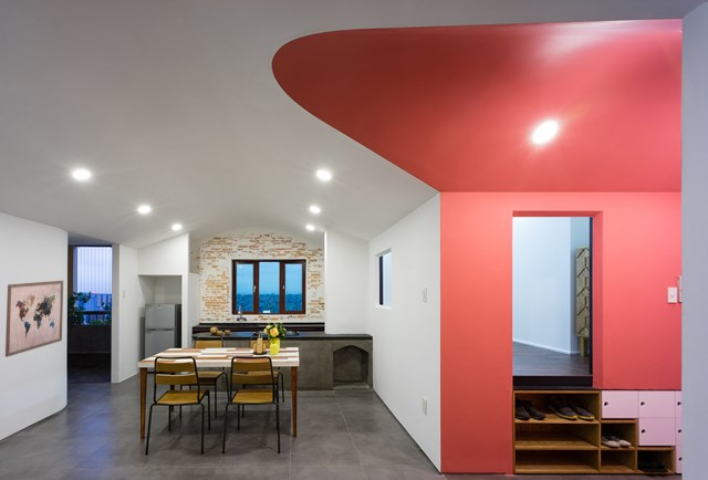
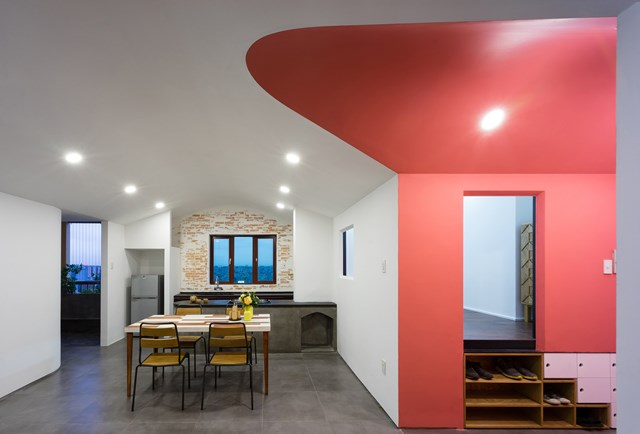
- wall art (37, 314)
